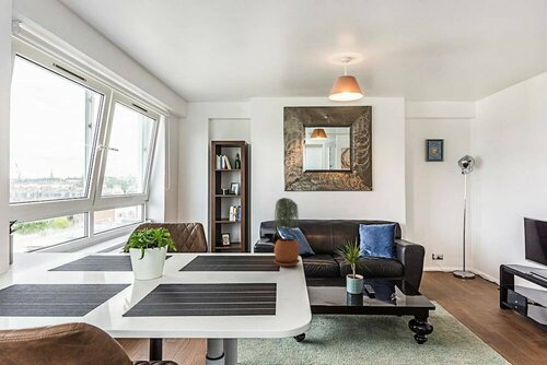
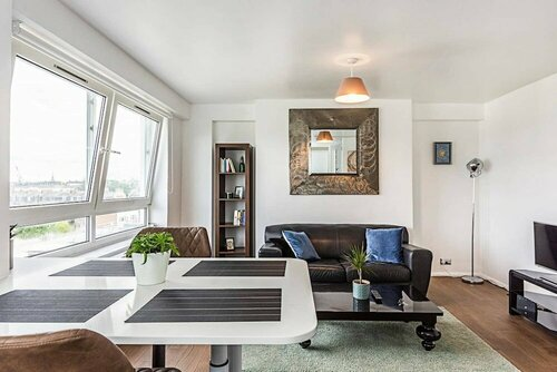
- potted plant (283, 231)
